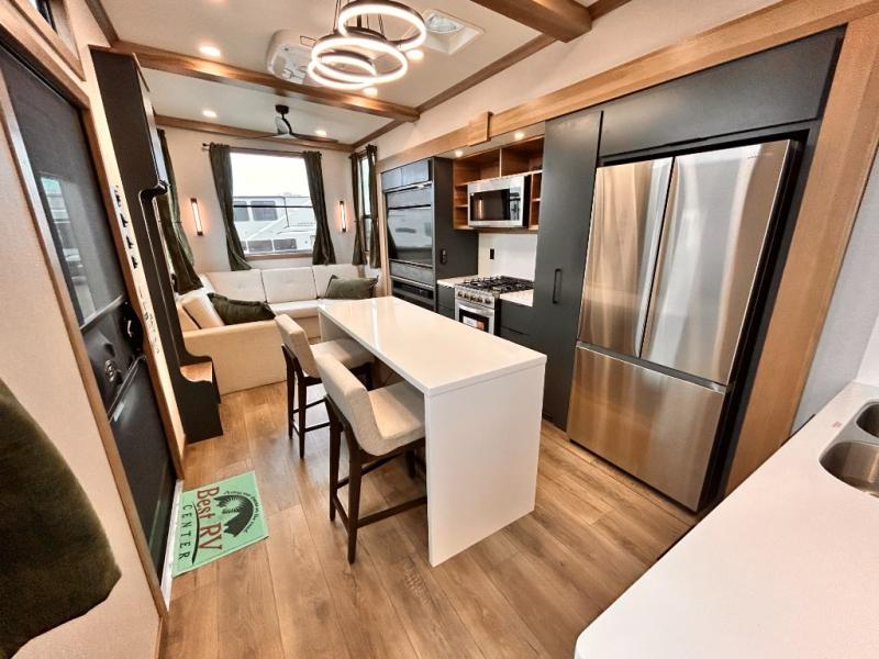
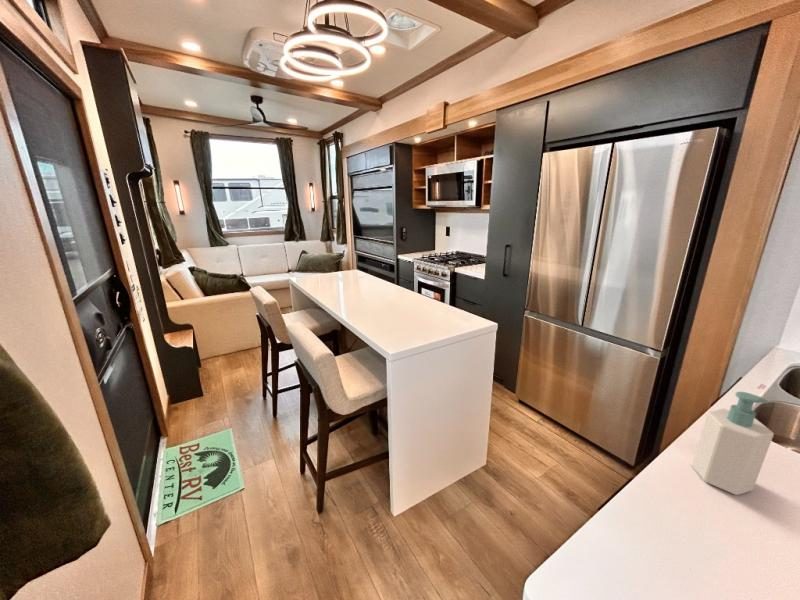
+ soap bottle (733, 438)
